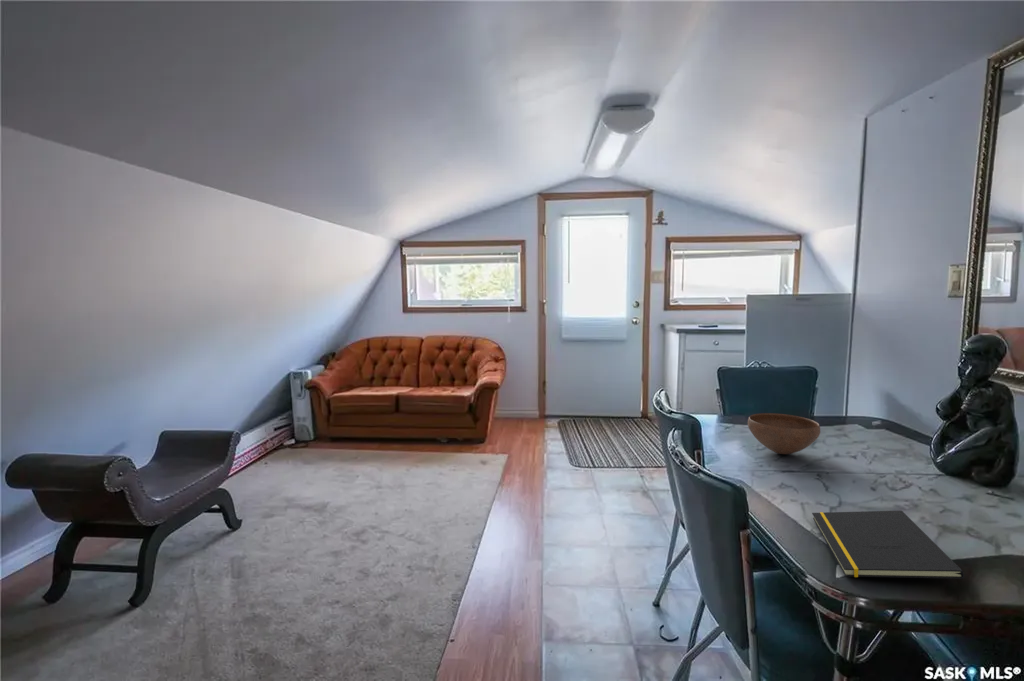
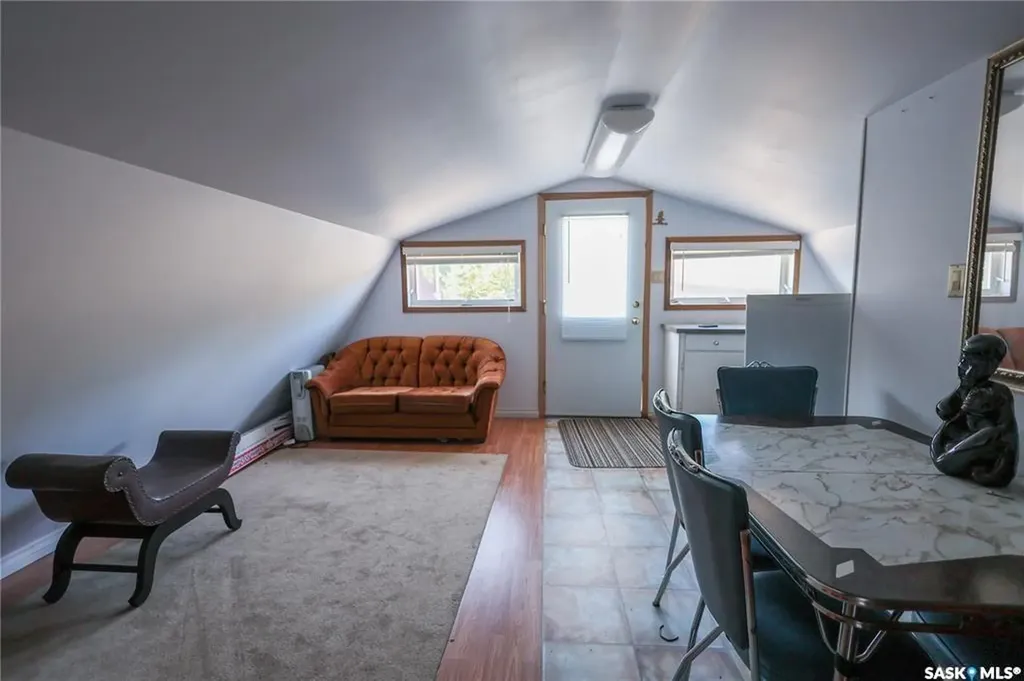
- bowl (782, 436)
- notepad (876, 540)
